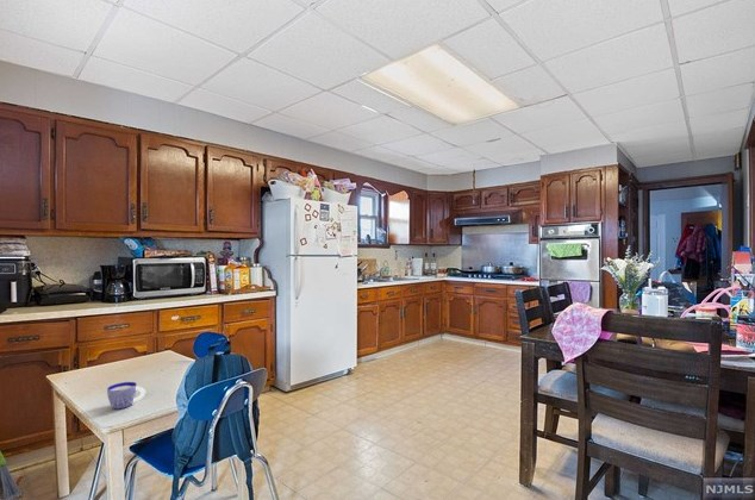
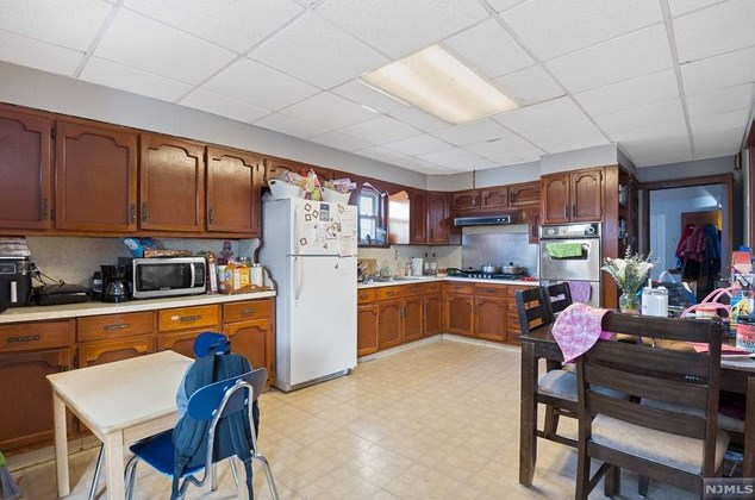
- cup (126, 394)
